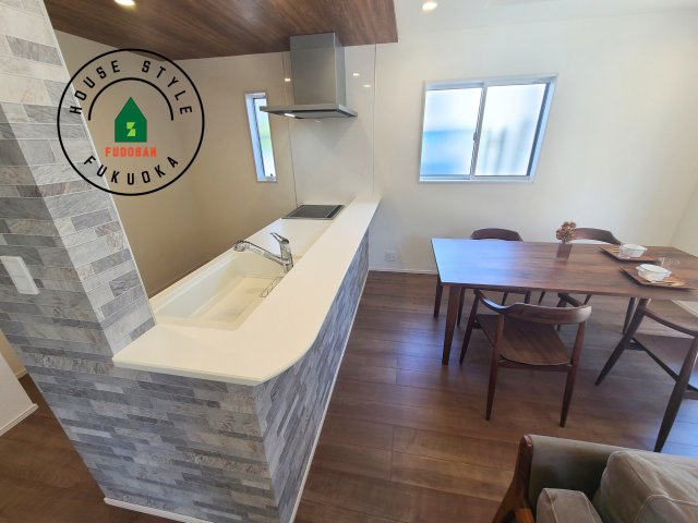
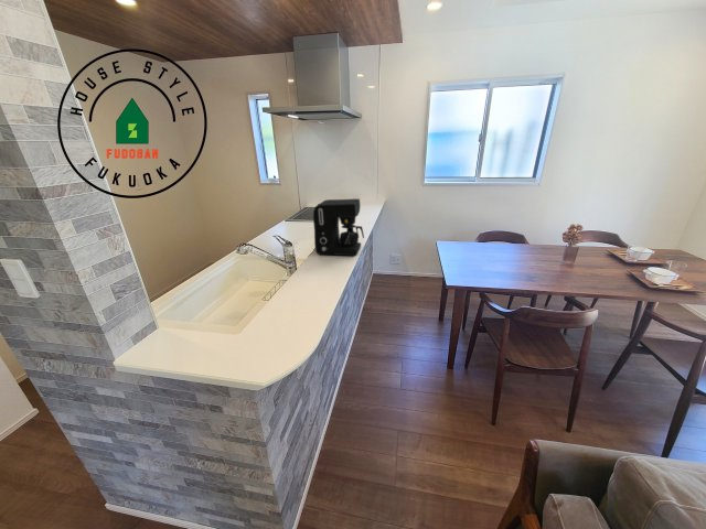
+ coffee maker (342, 226)
